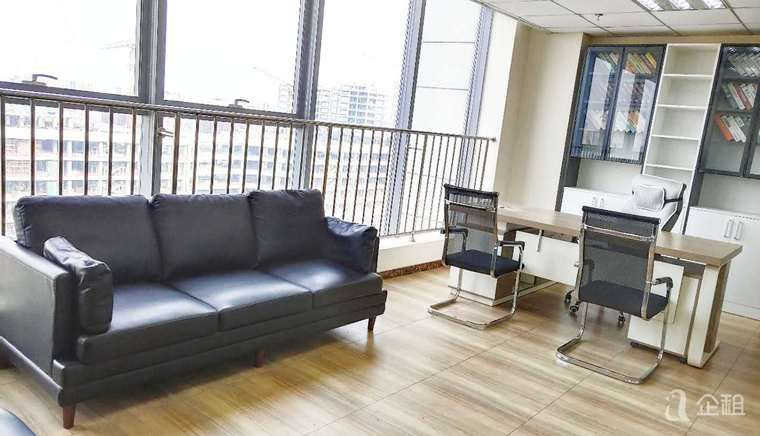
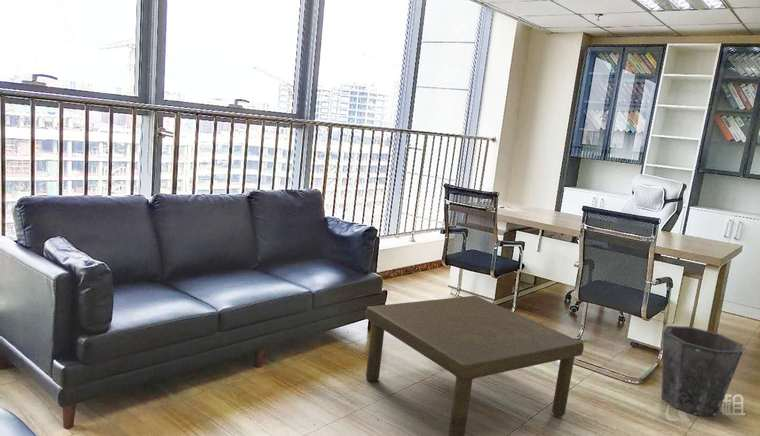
+ waste bin (696, 371)
+ coffee table (466, 360)
